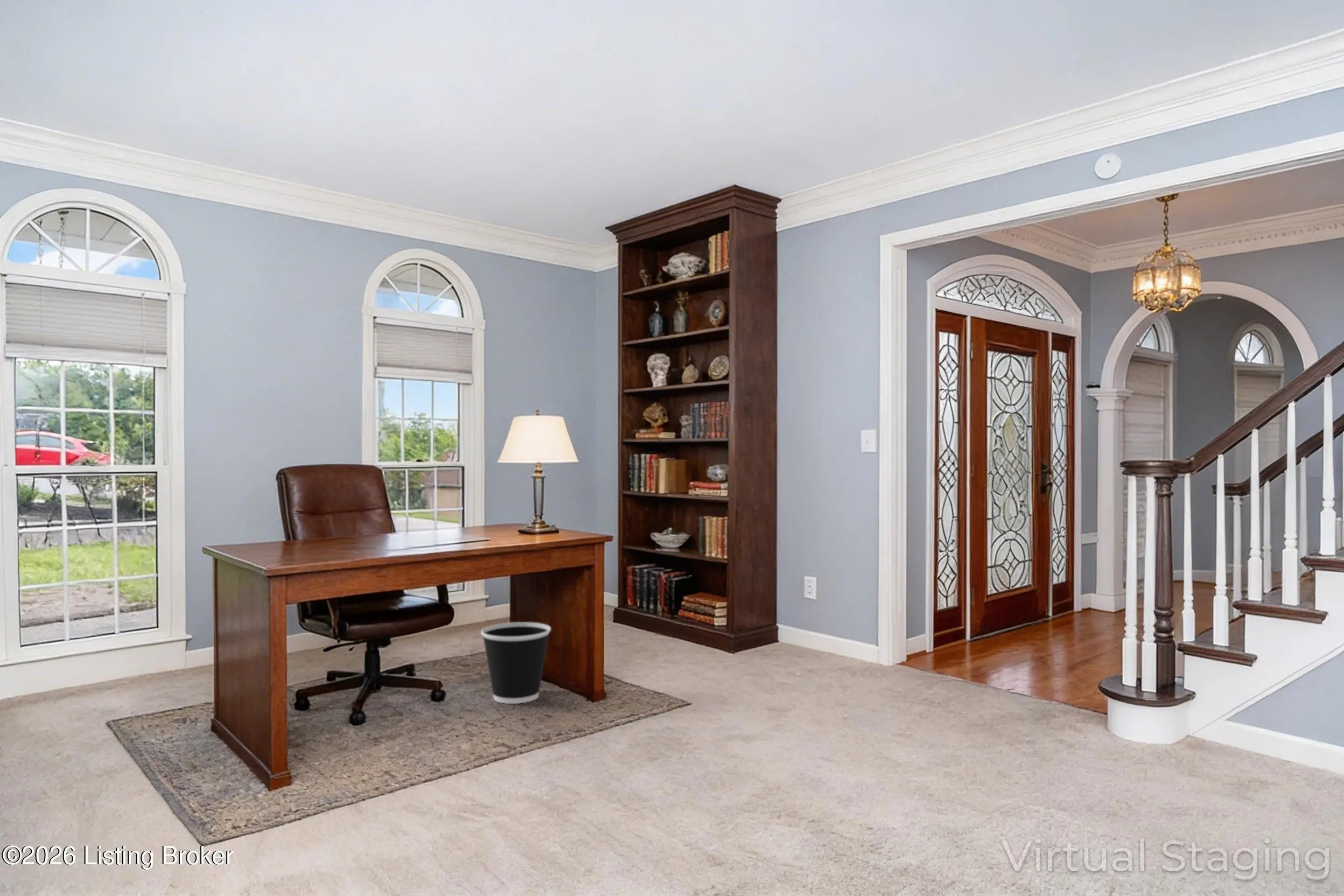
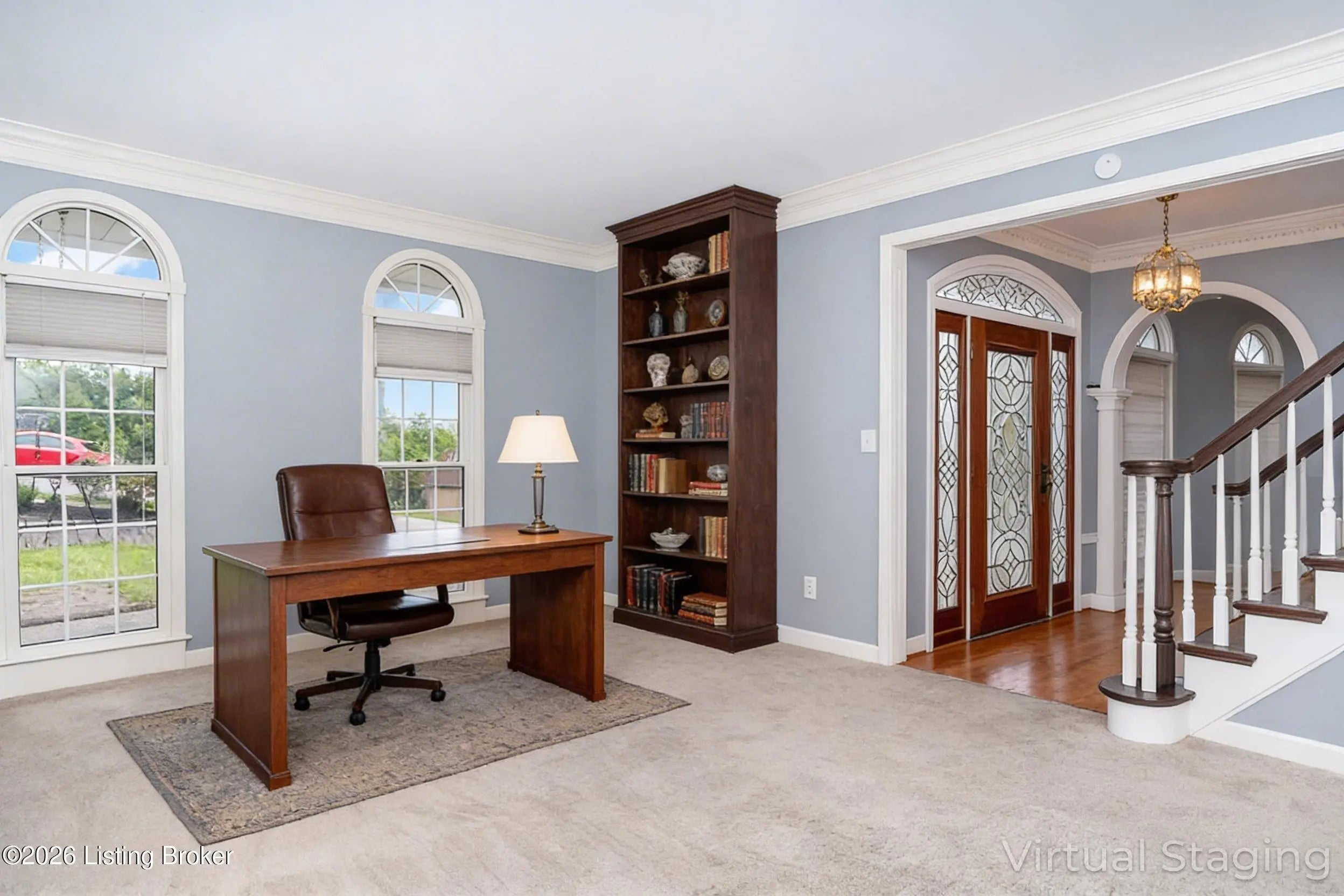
- wastebasket (516, 663)
